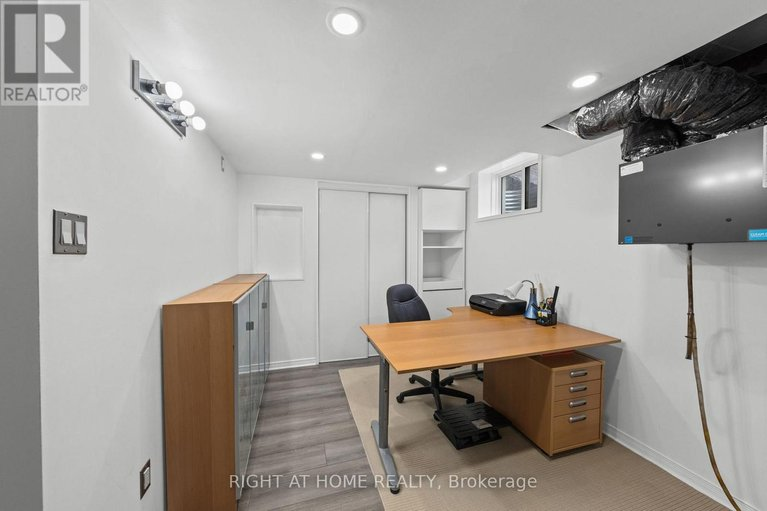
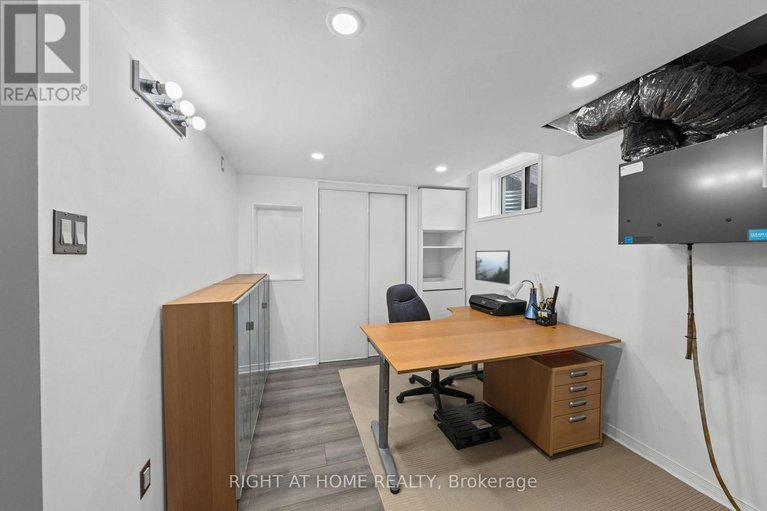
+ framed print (491, 266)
